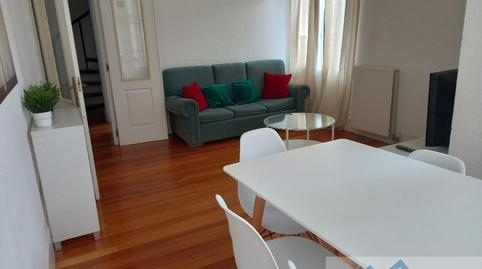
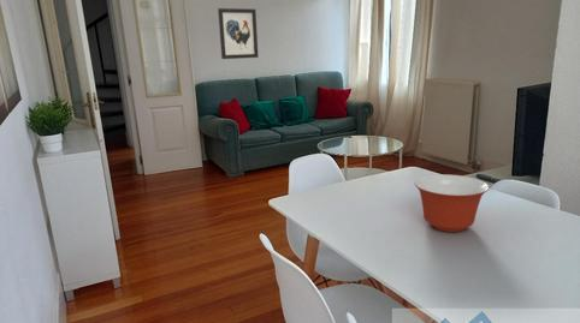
+ wall art (238, 34)
+ mixing bowl (449, 204)
